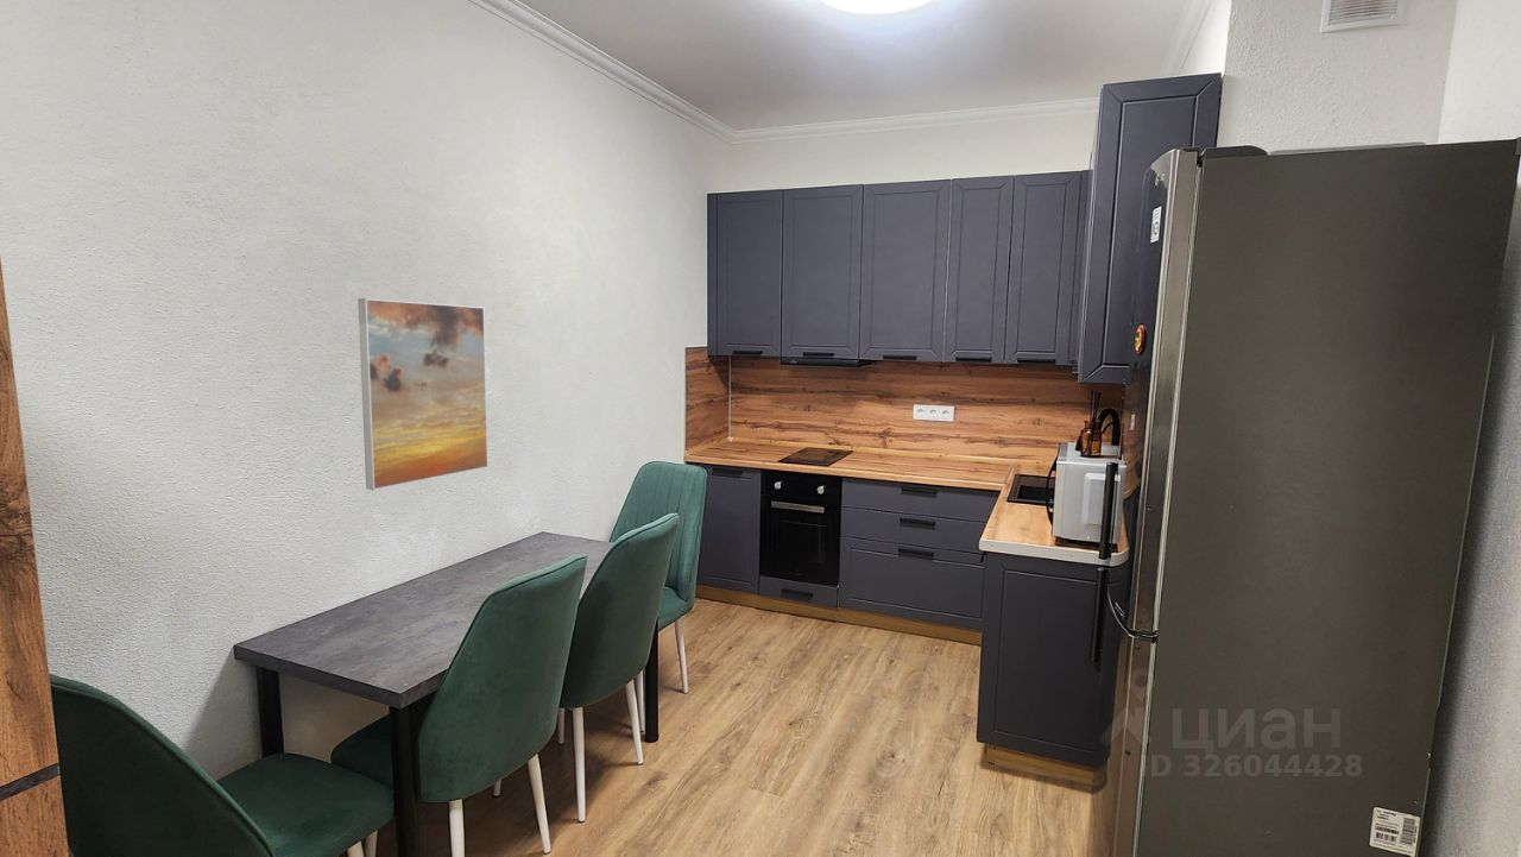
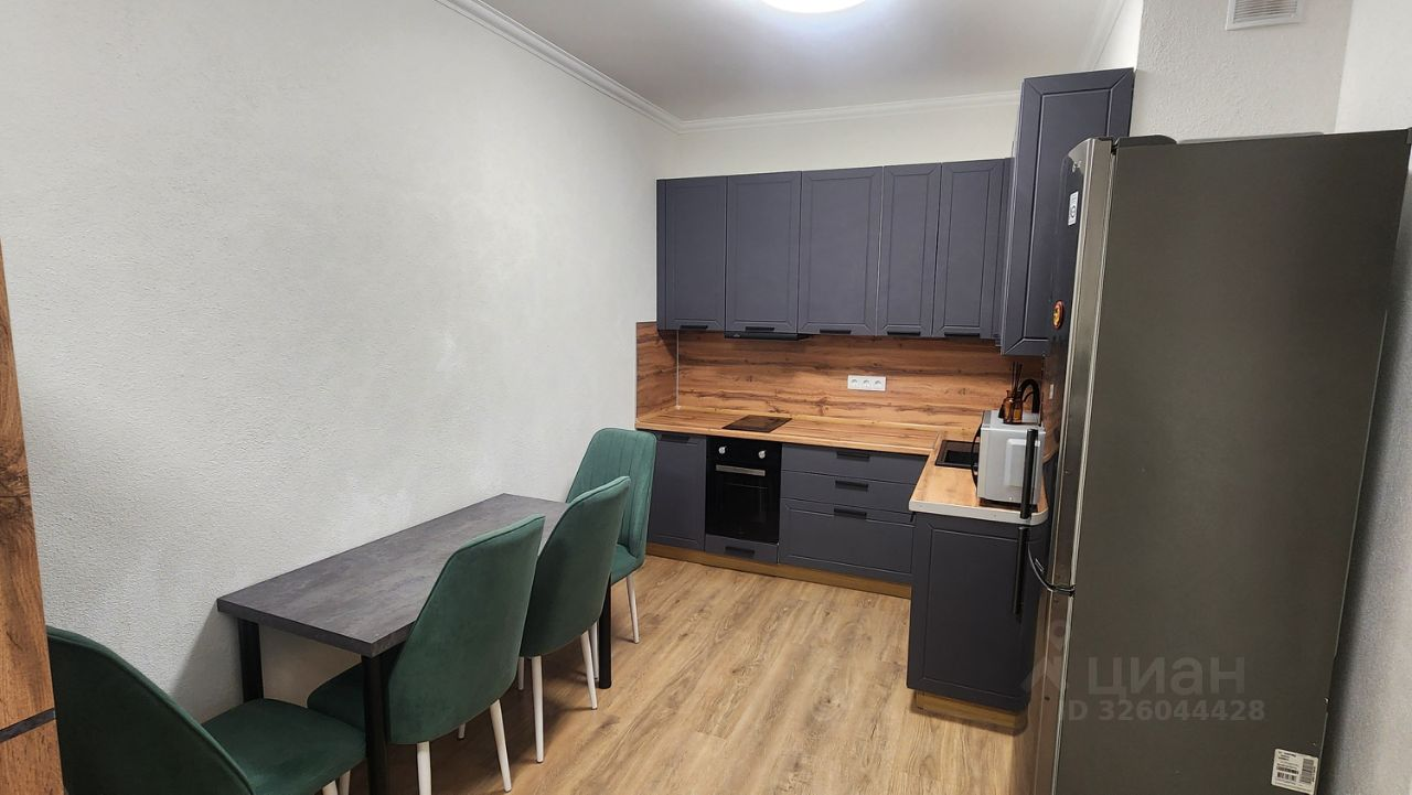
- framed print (429, 391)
